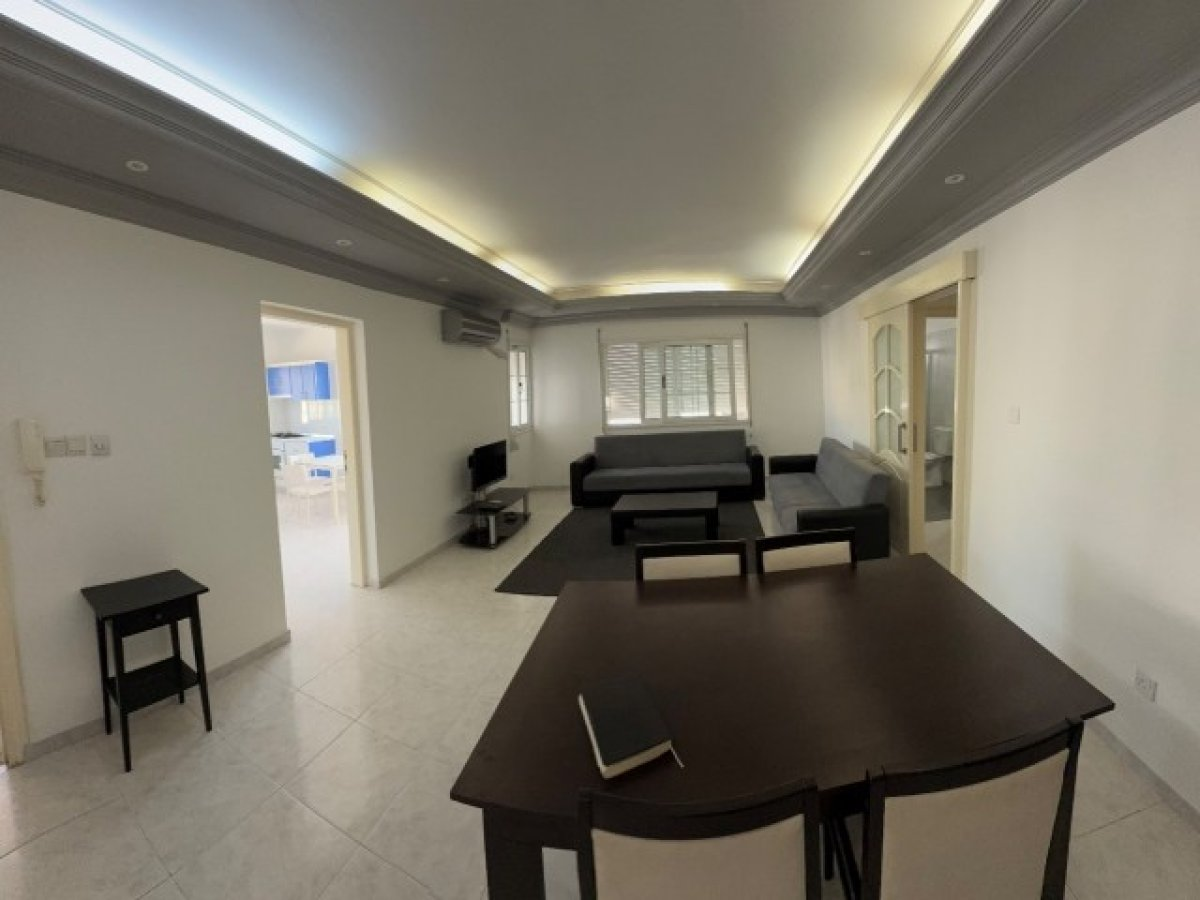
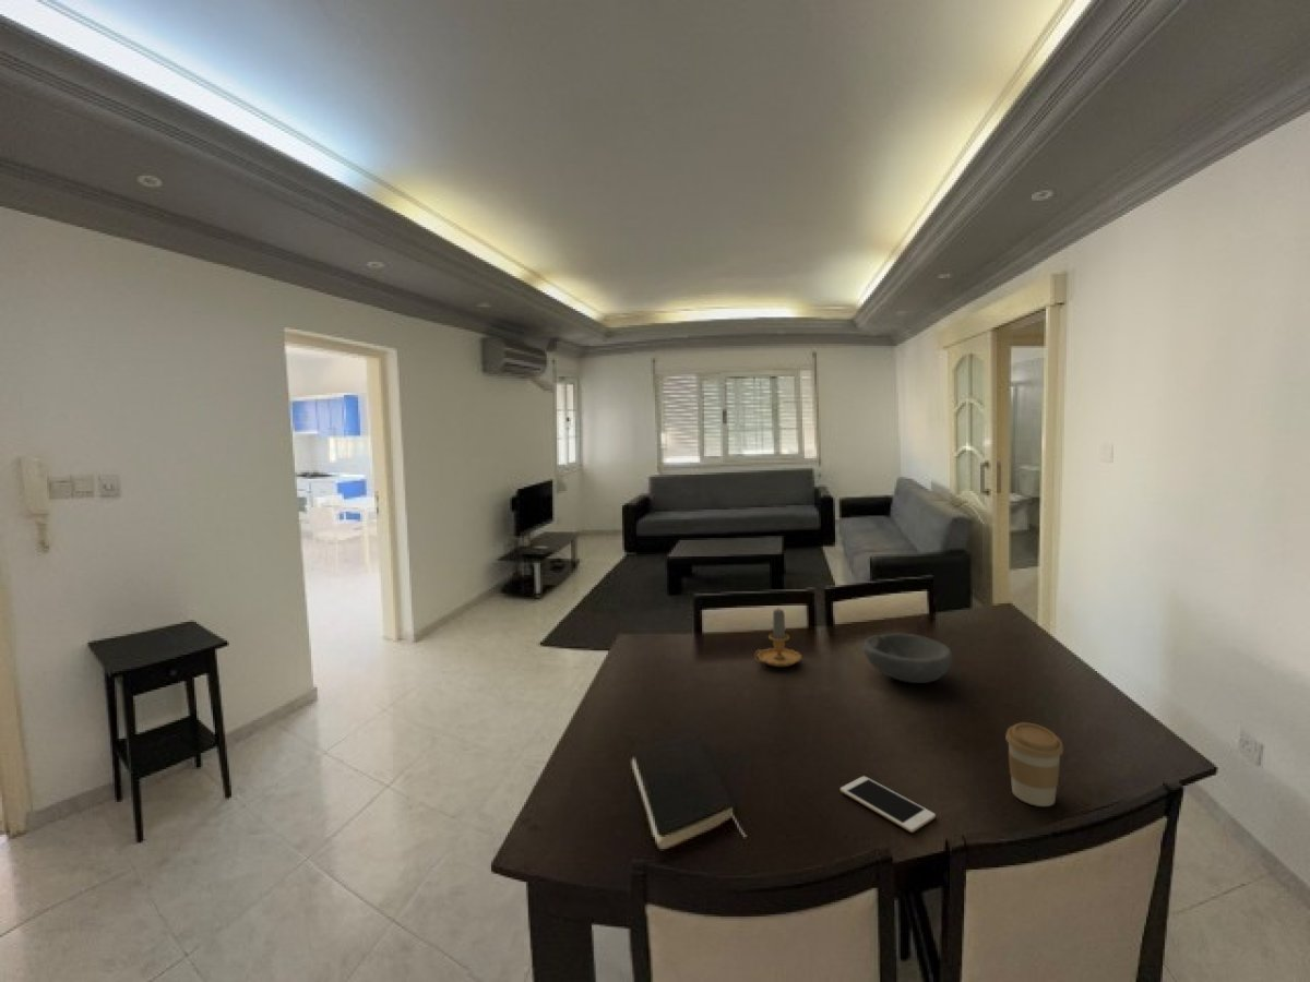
+ coffee cup (1033, 763)
+ cell phone (885, 802)
+ bowl (907, 661)
+ candle (775, 635)
